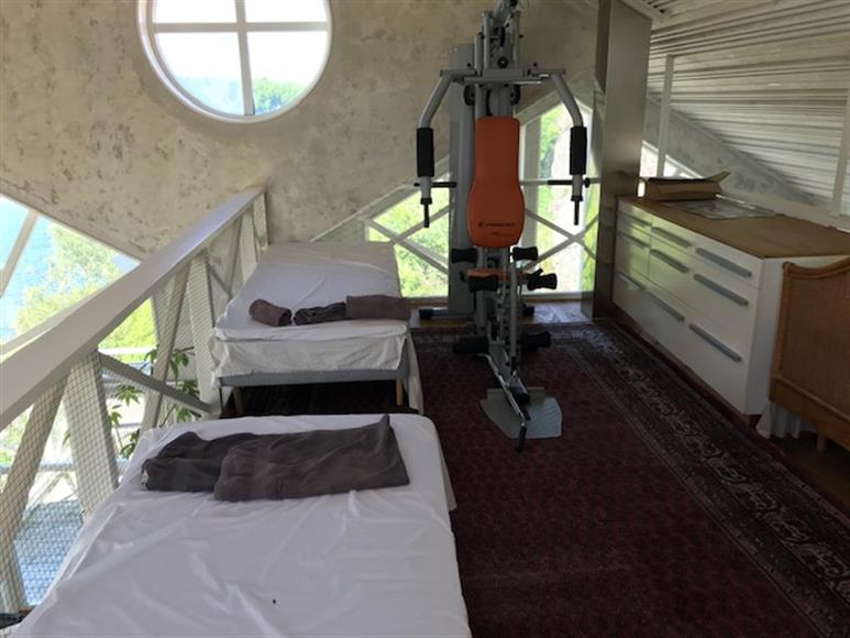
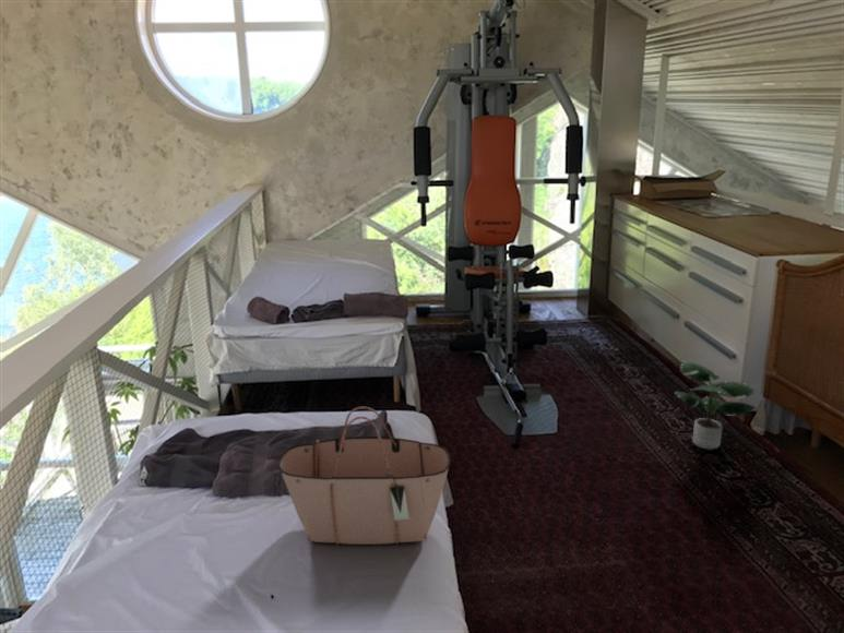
+ tote bag (366, 473)
+ potted plant (712, 407)
